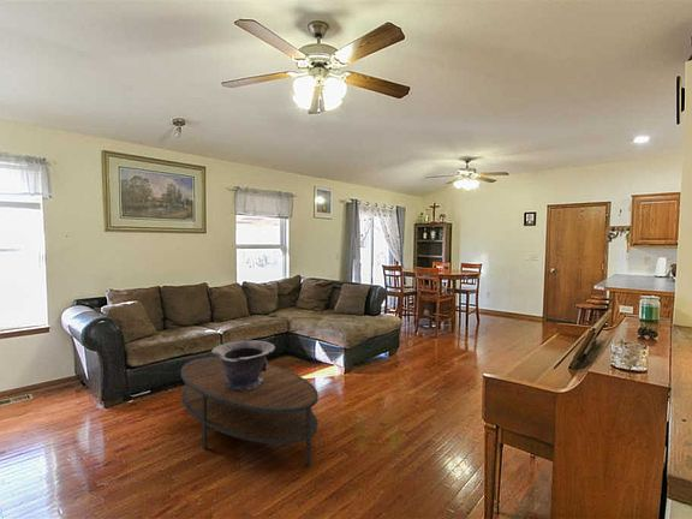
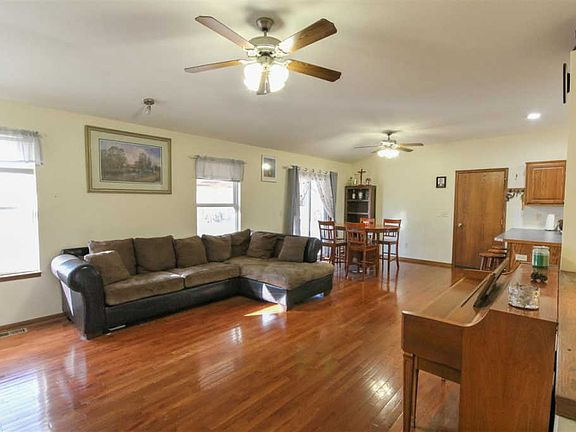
- decorative bowl (245, 365)
- coffee table (244, 404)
